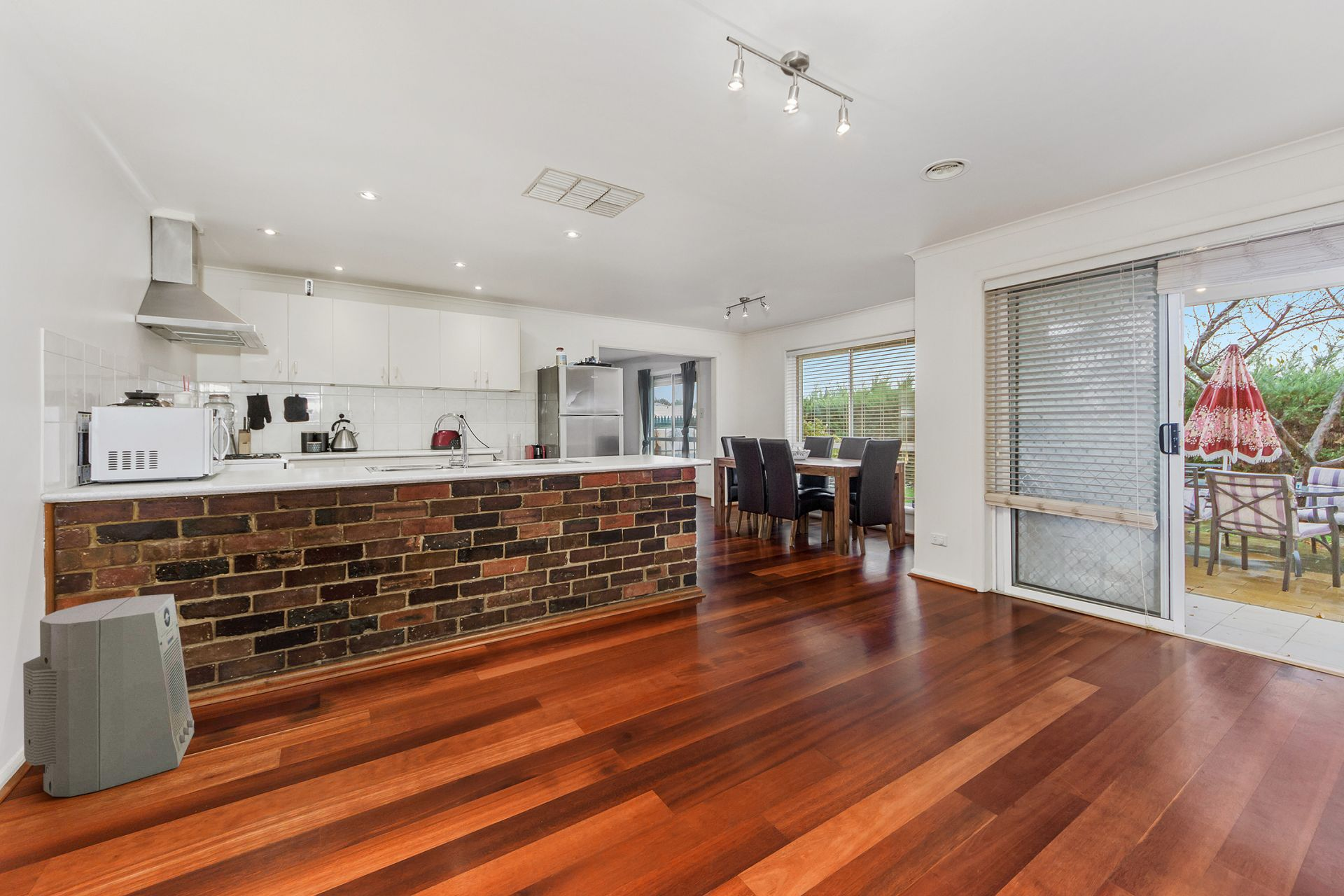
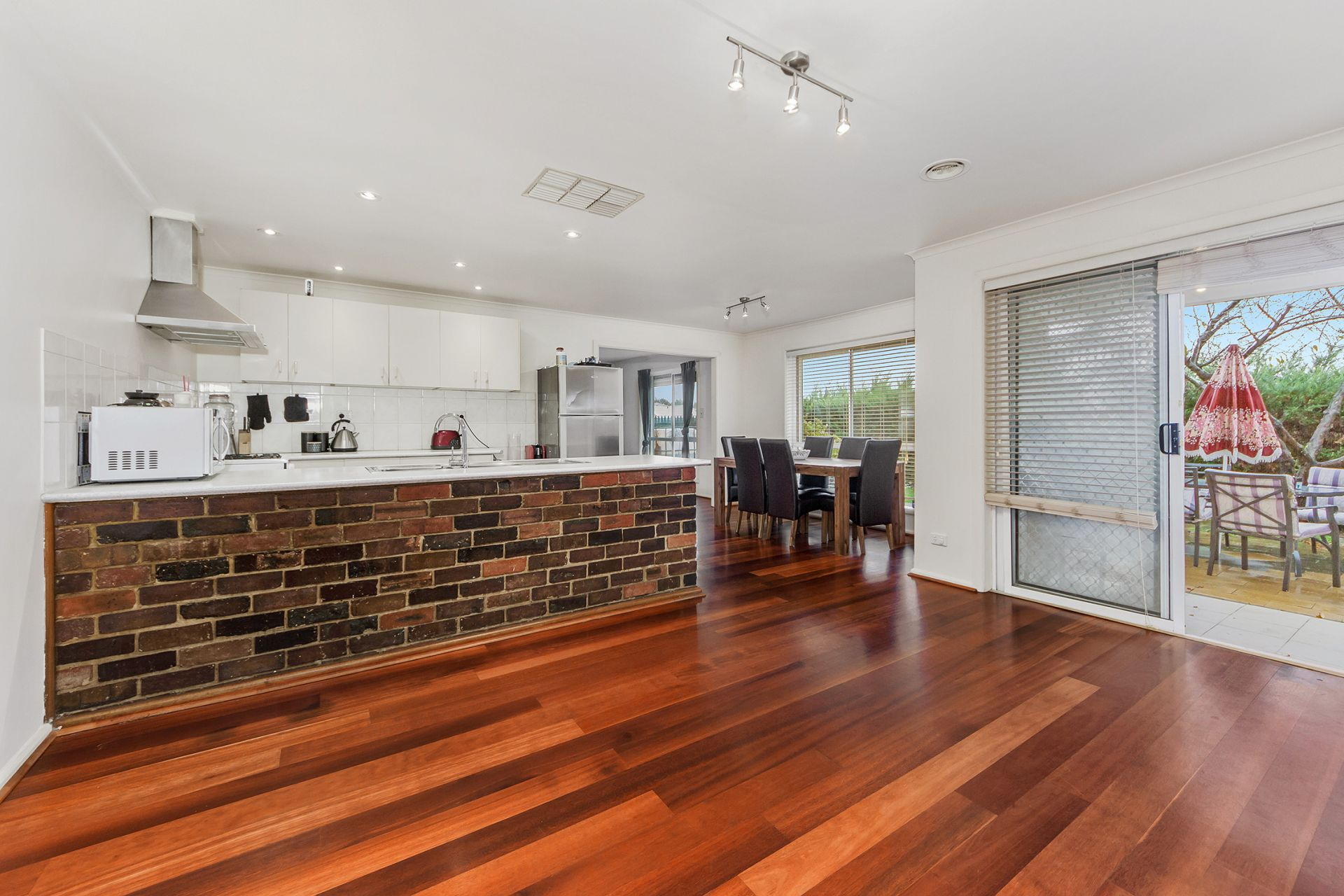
- fan (111, 687)
